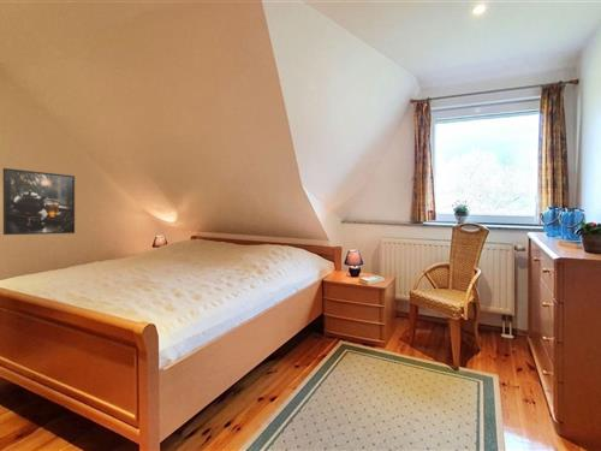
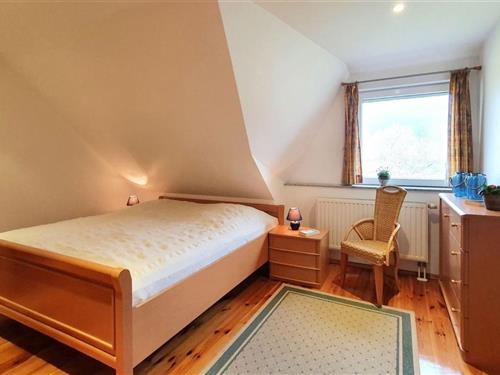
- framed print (41, 202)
